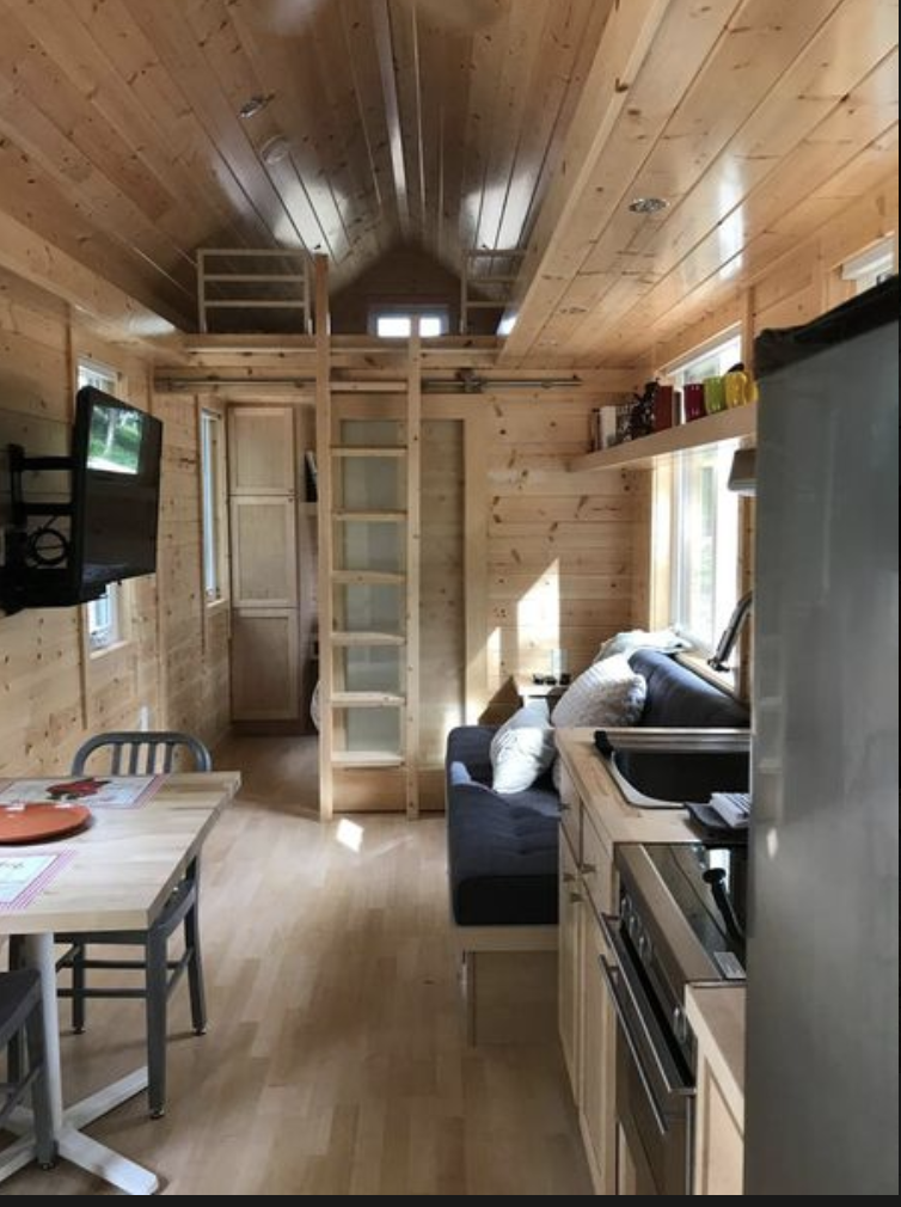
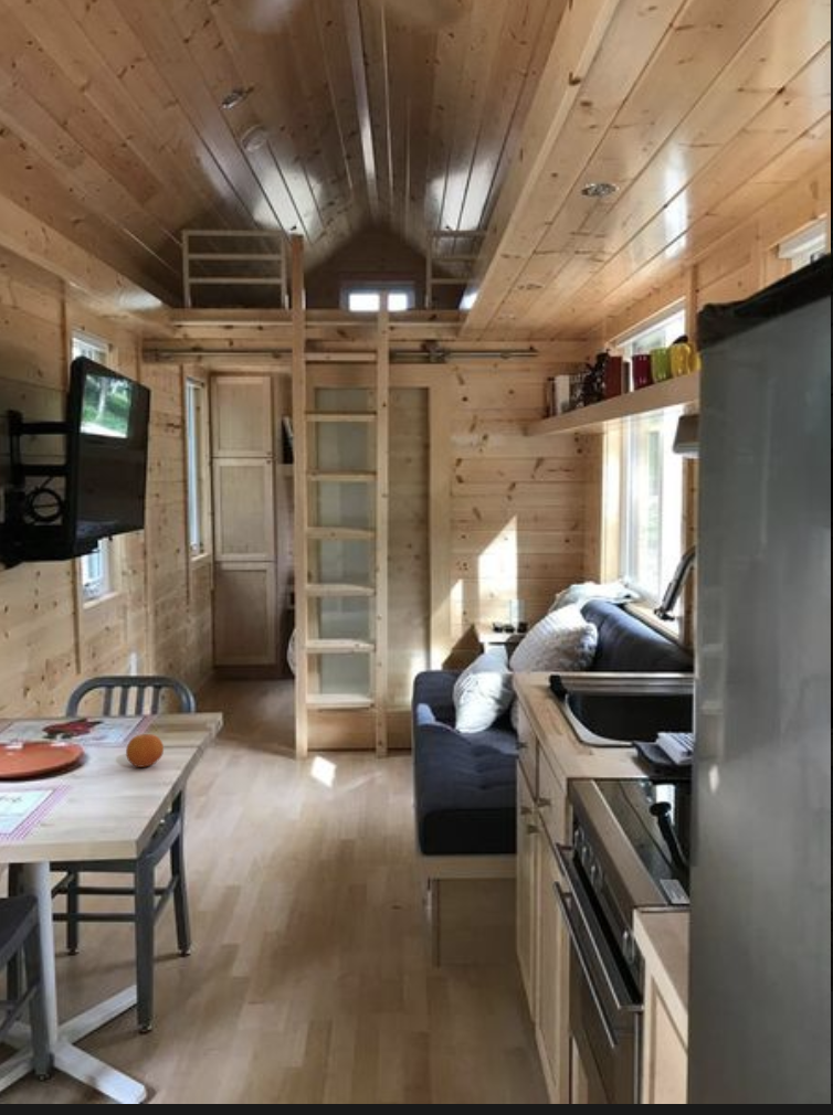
+ fruit (145, 750)
